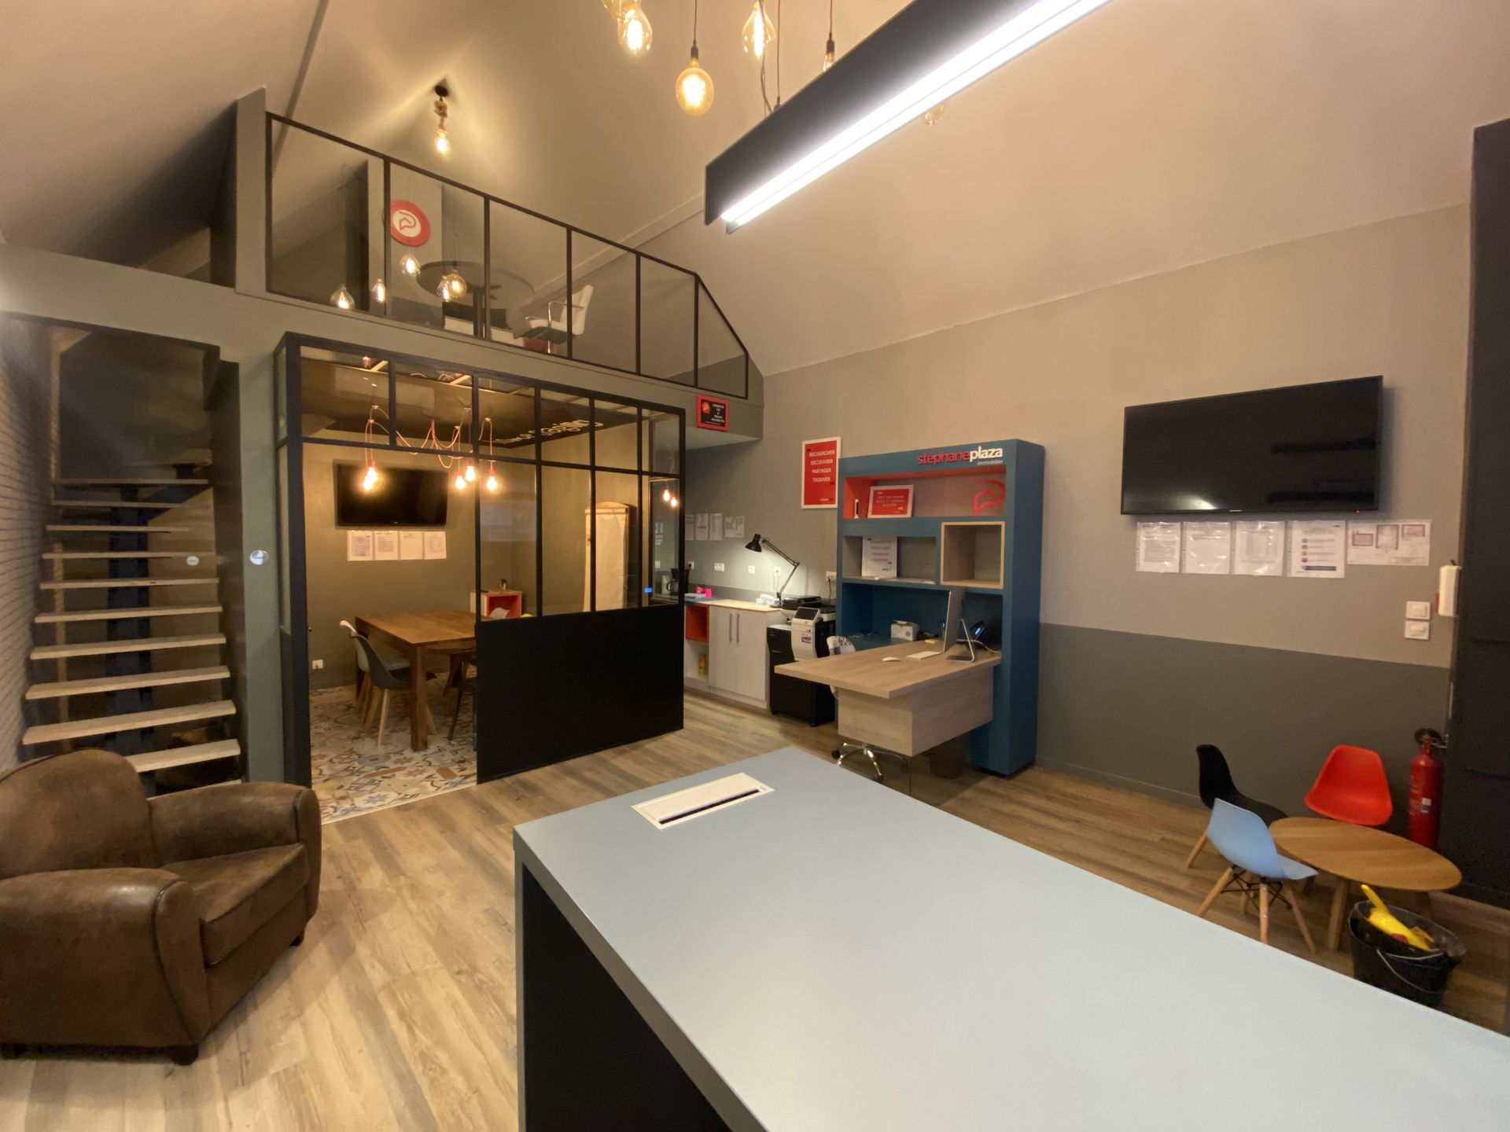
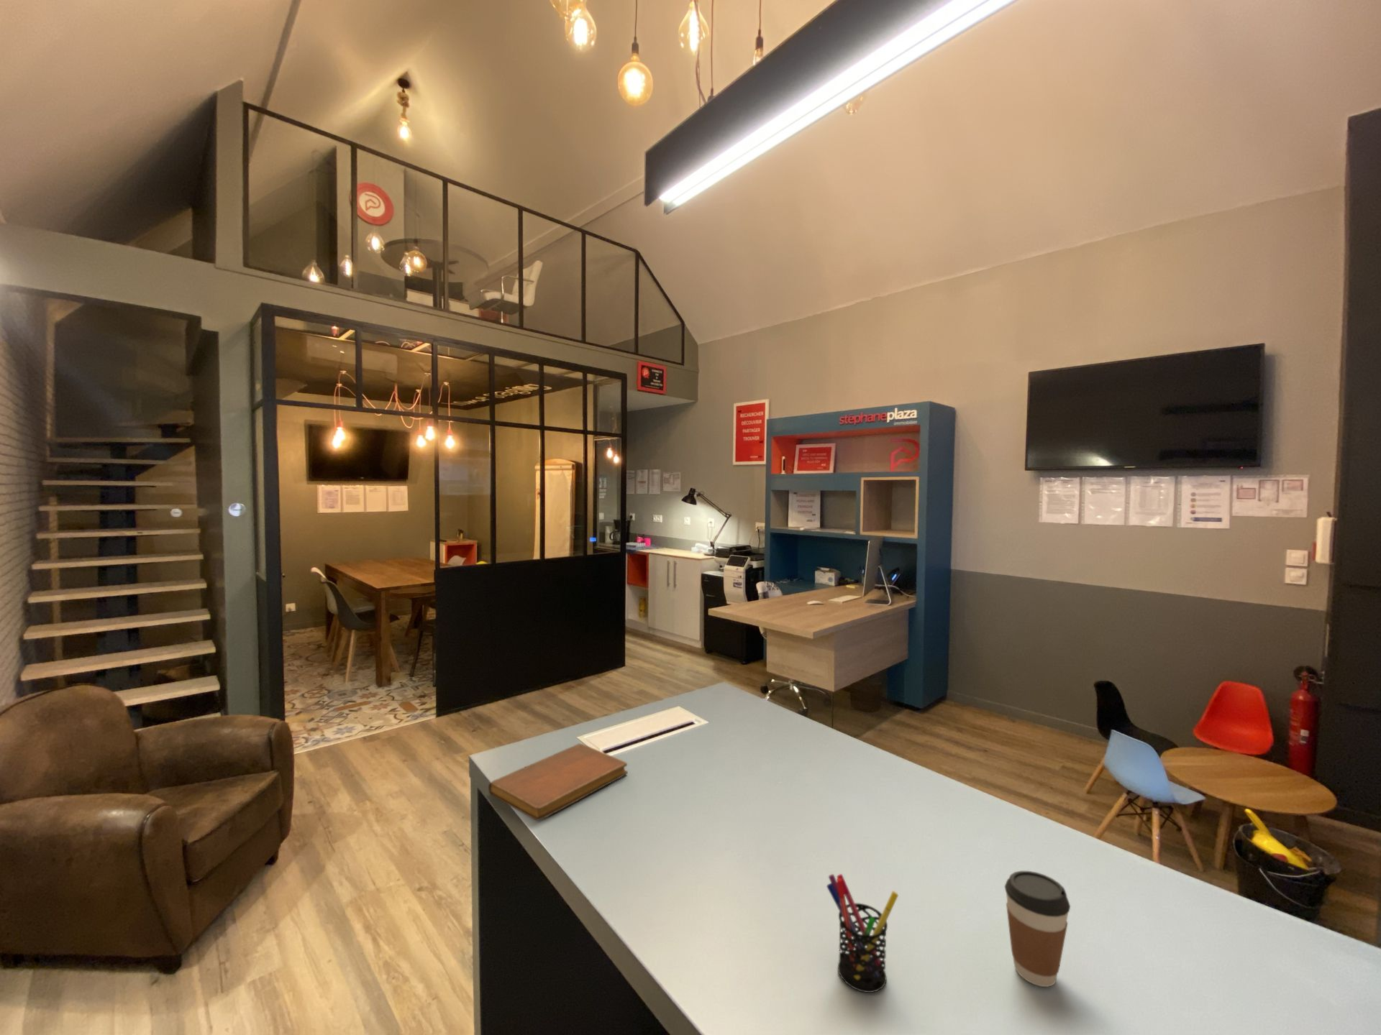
+ coffee cup (1035, 927)
+ notebook (560, 777)
+ pen holder (861, 930)
